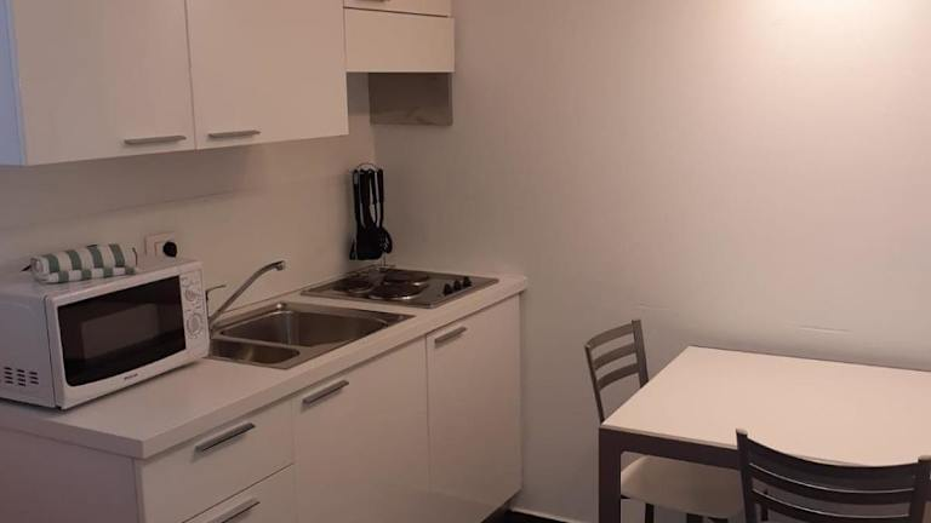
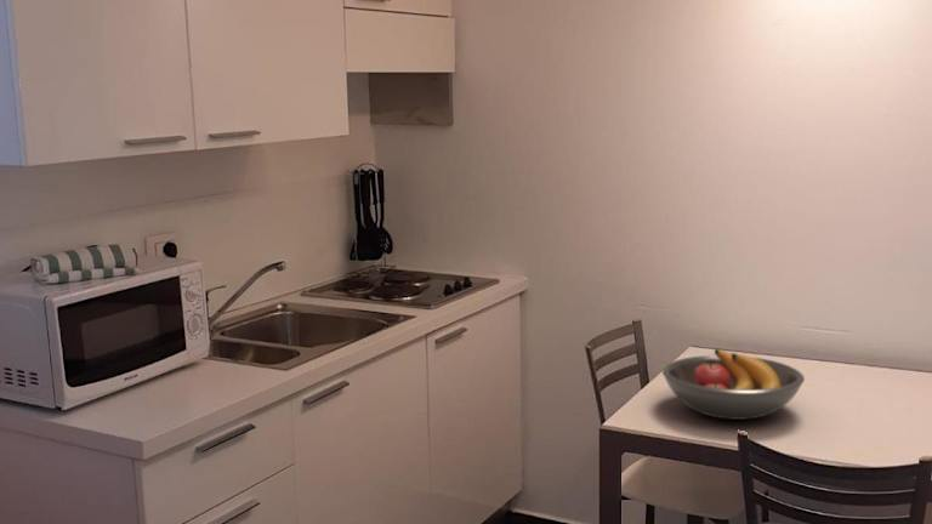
+ fruit bowl (731, 386)
